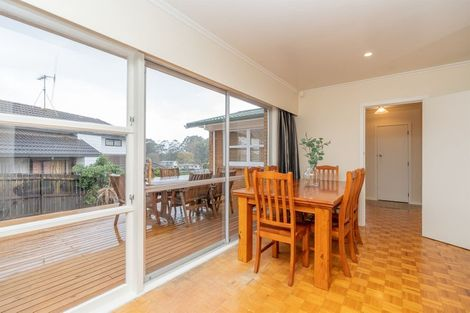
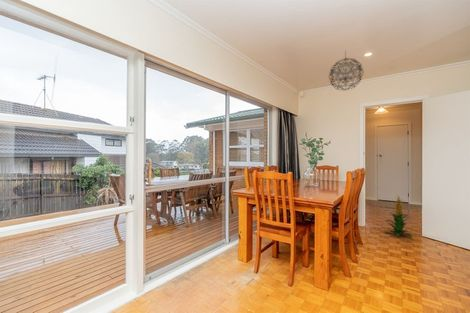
+ indoor plant (399, 214)
+ pendant light (345, 70)
